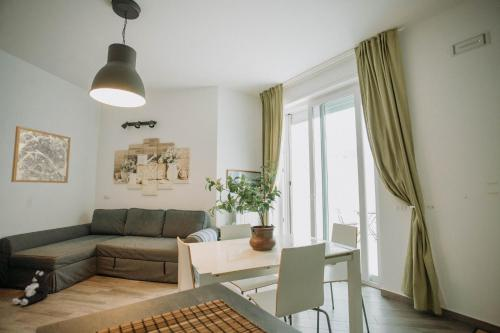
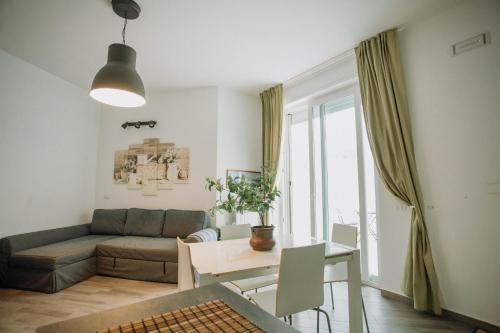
- wall art (44, 157)
- plush toy (33, 286)
